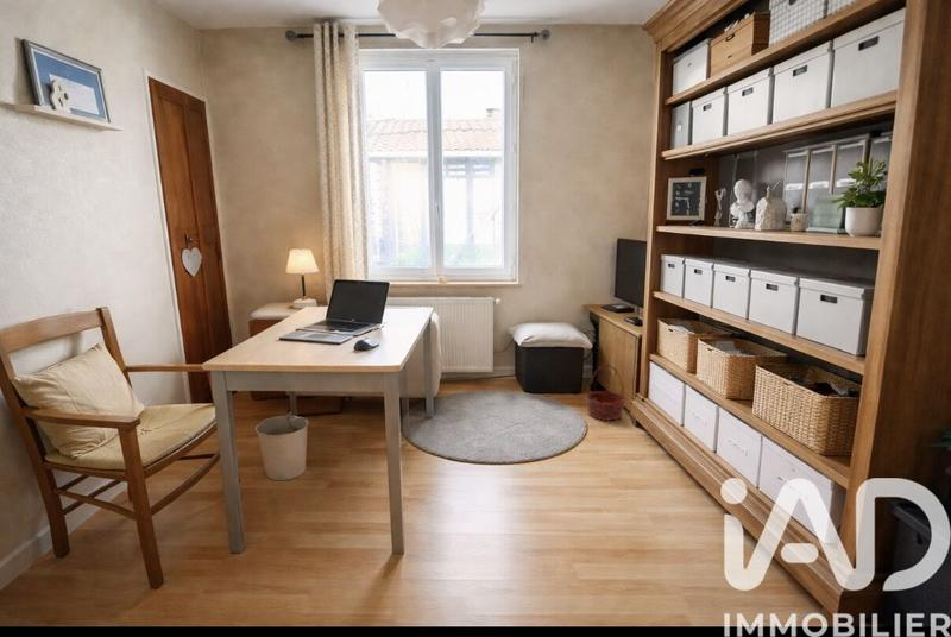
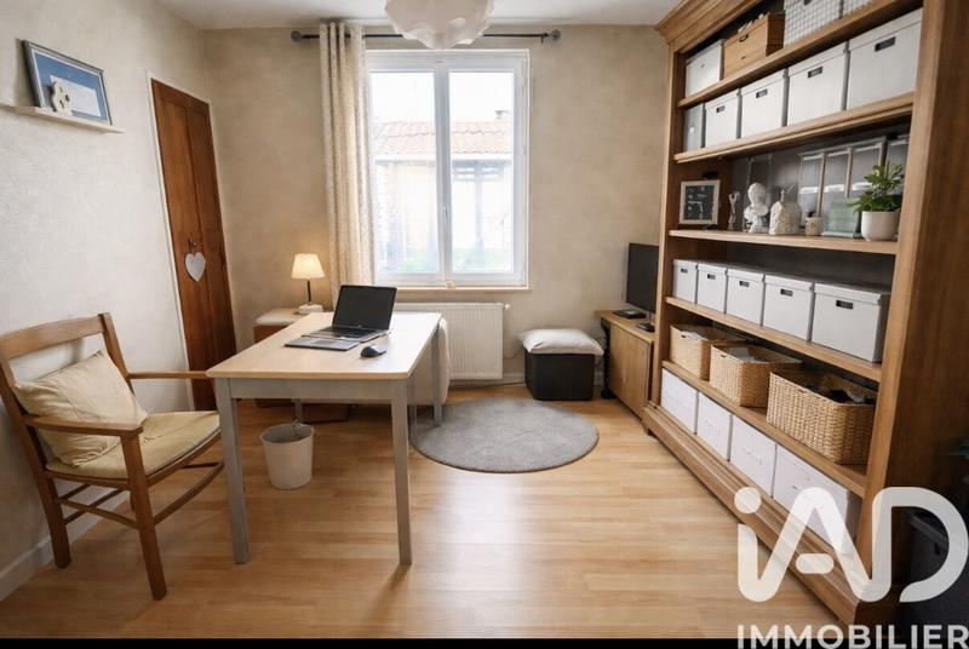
- basket (605, 391)
